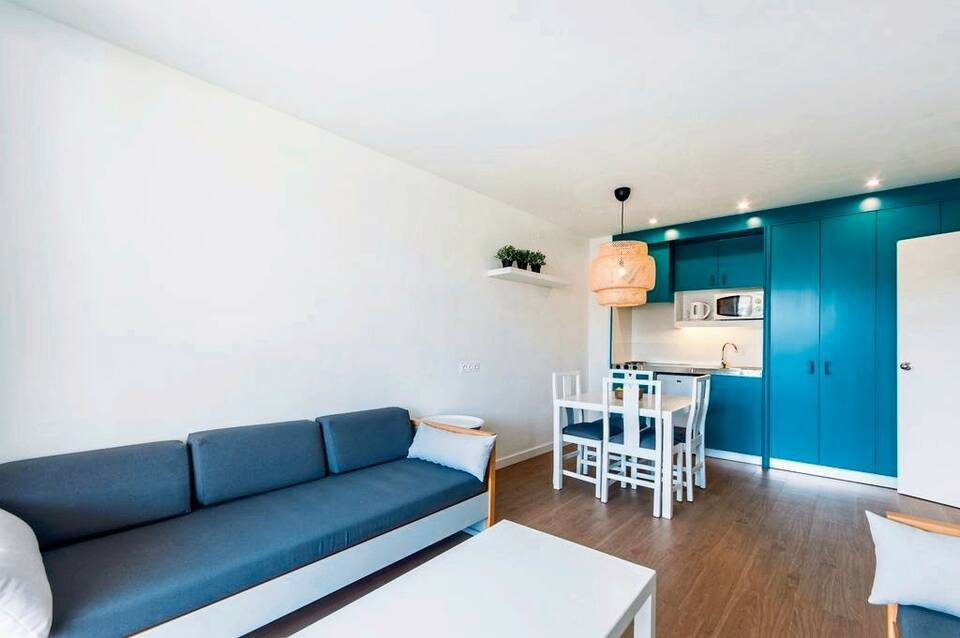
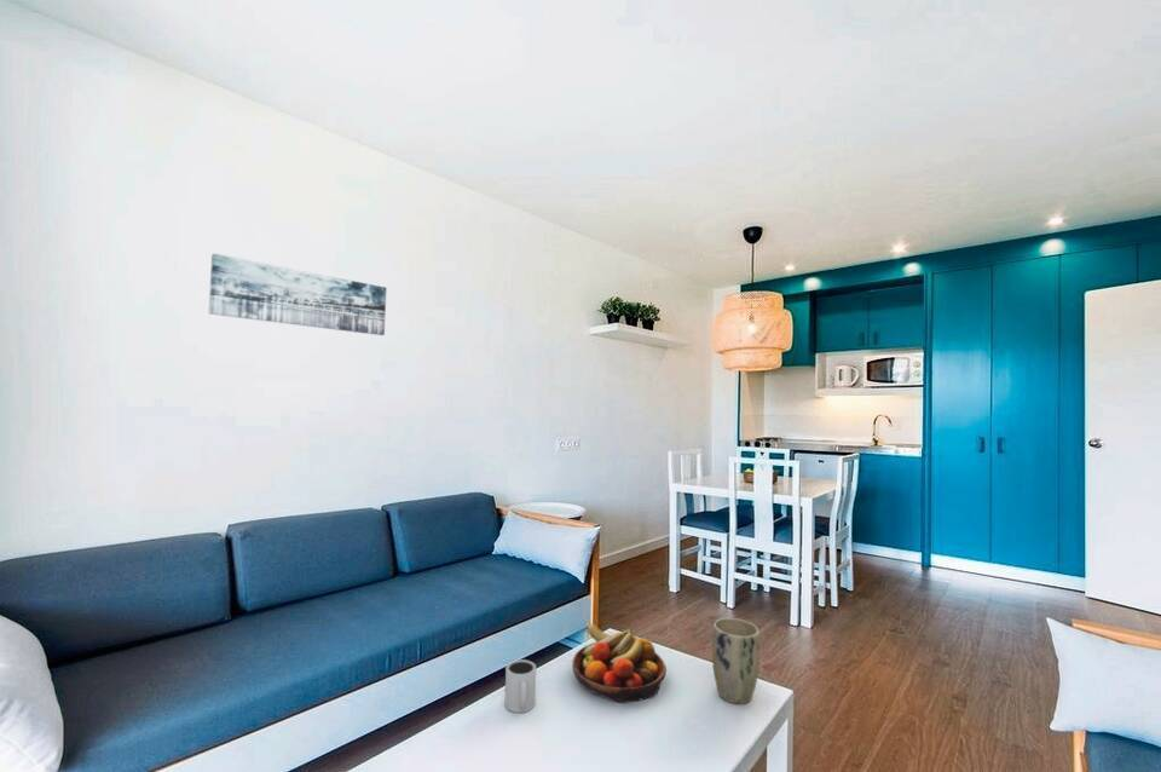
+ plant pot (735, 661)
+ mug (521, 689)
+ wall art (307, 299)
+ fruit bowl (617, 658)
